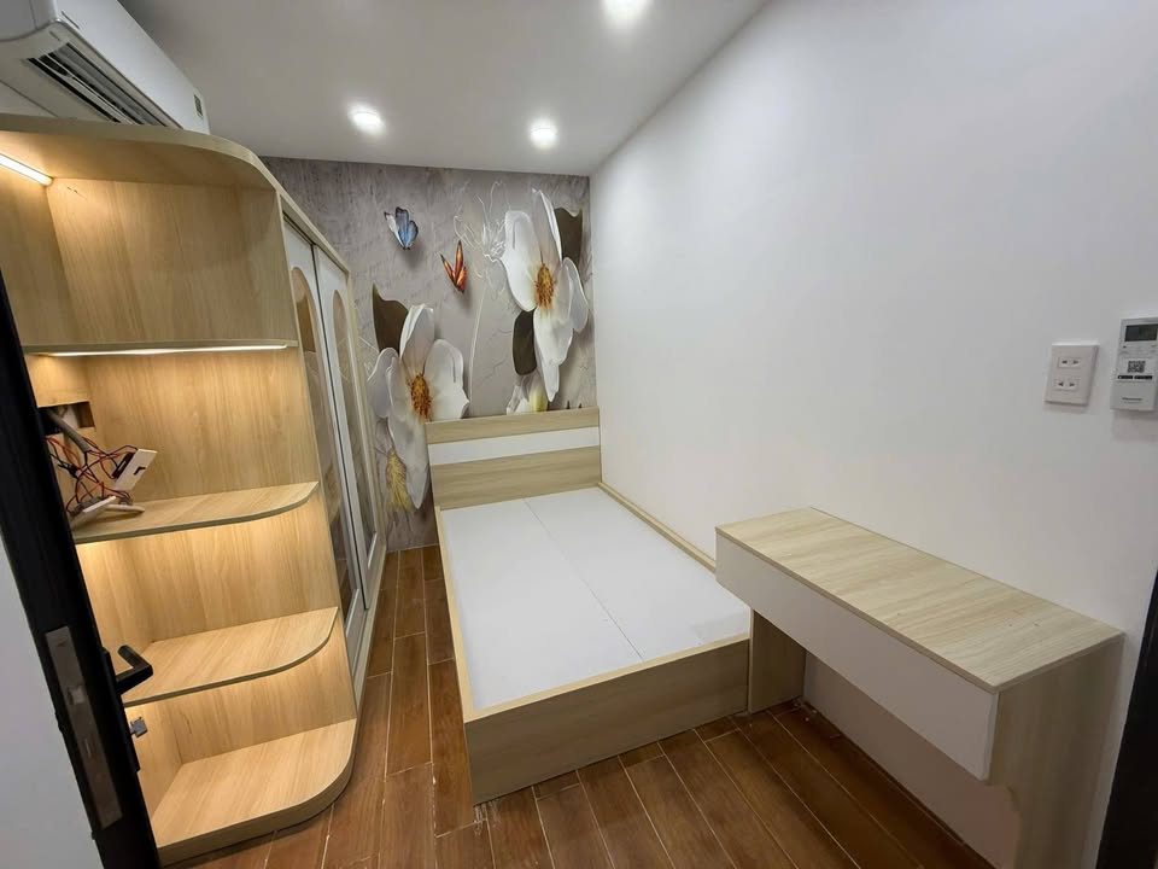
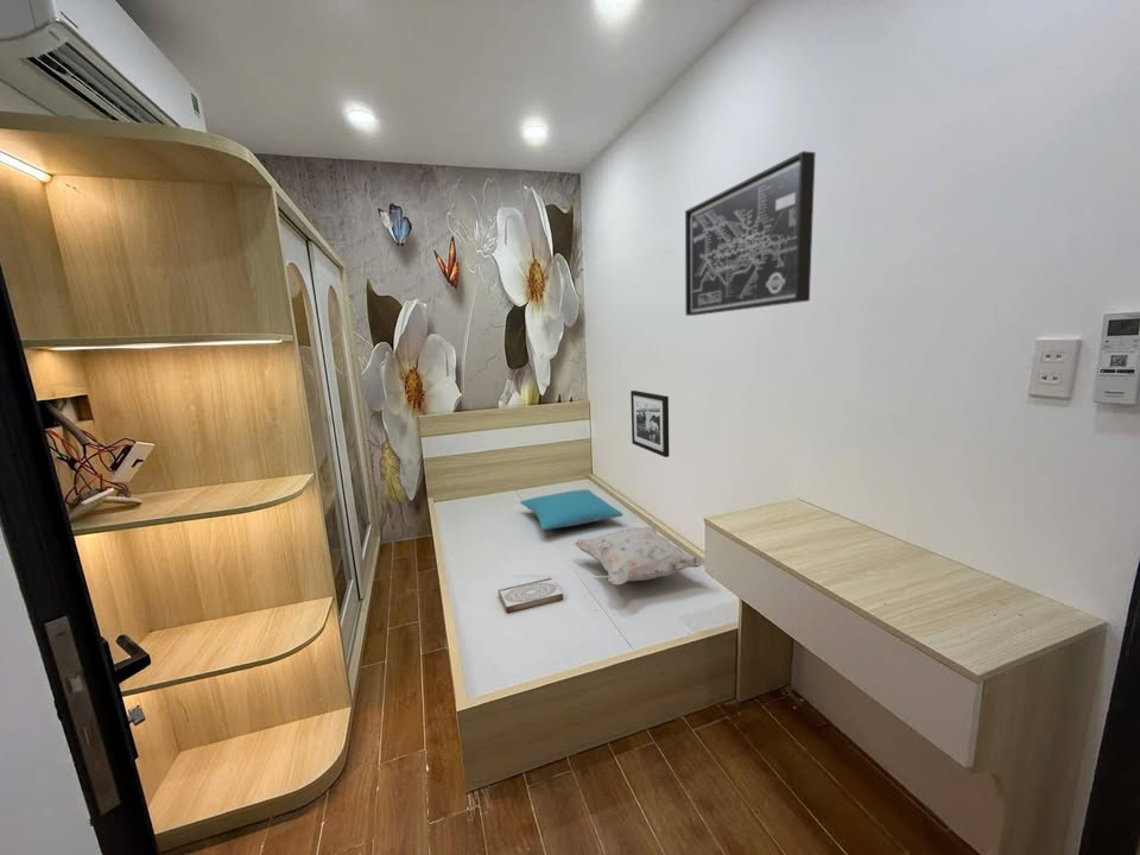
+ pillow (569, 507)
+ book (530, 594)
+ picture frame (648, 422)
+ decorative pillow (635, 552)
+ wall art (737, 248)
